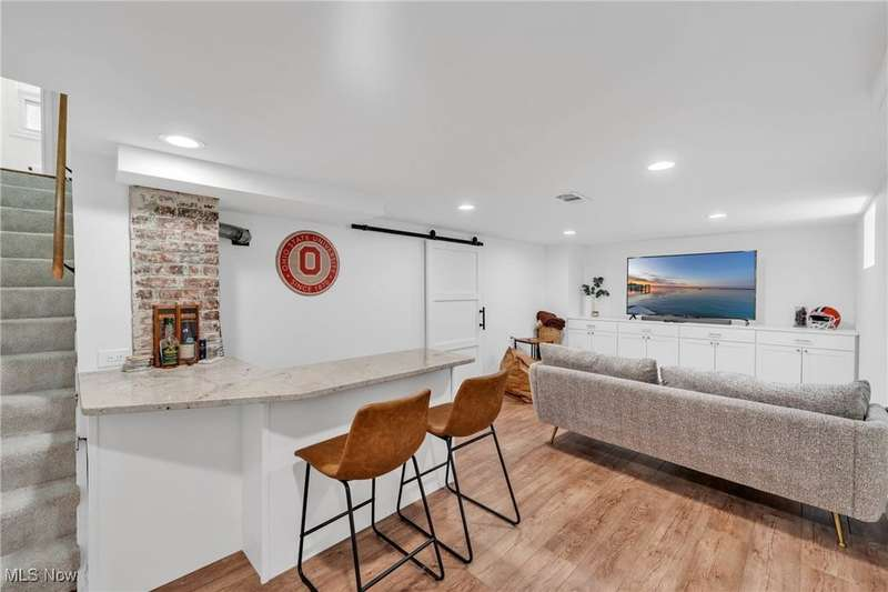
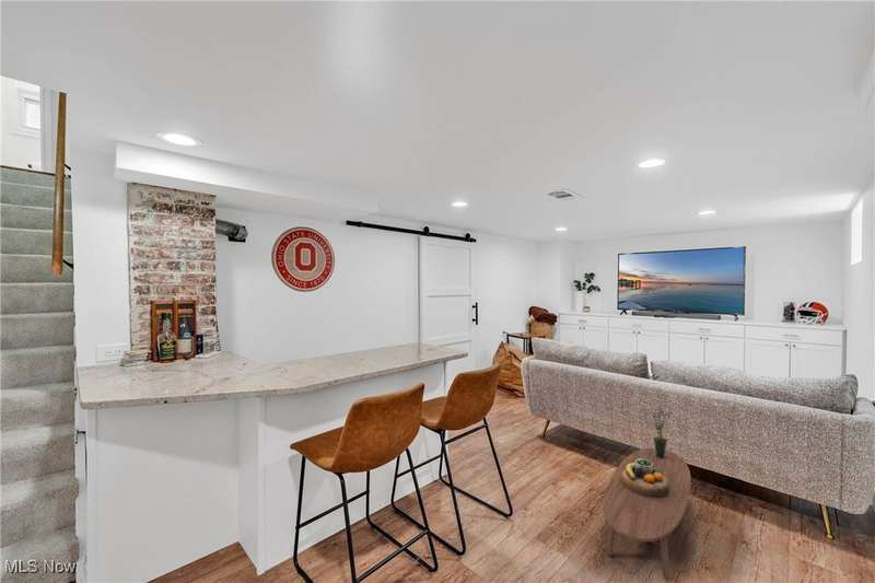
+ coffee table (649, 505)
+ potted plant (657, 431)
+ decorative bowl (644, 473)
